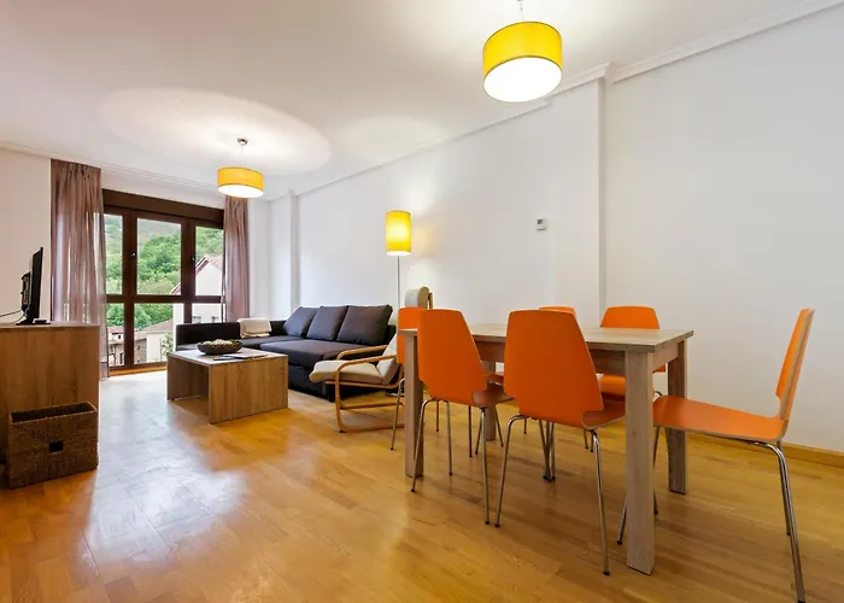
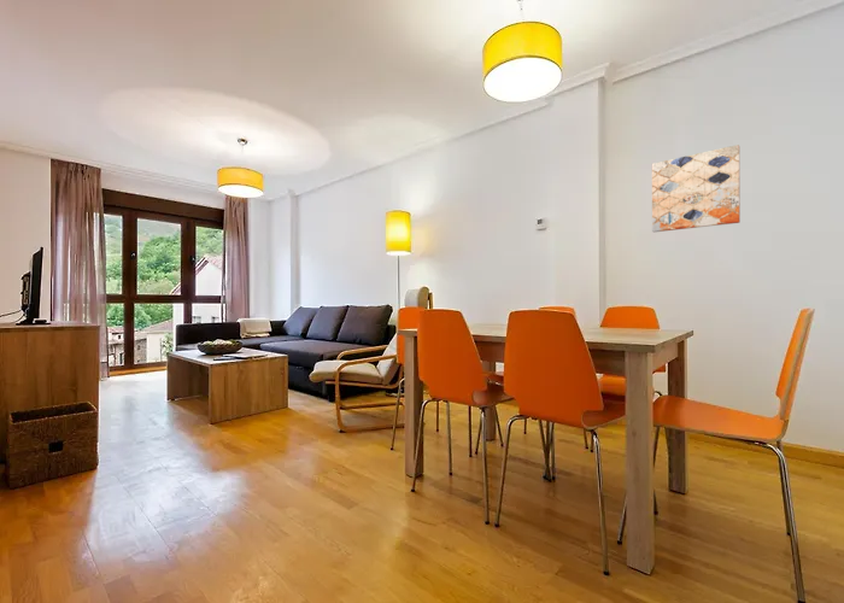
+ wall art (693, 191)
